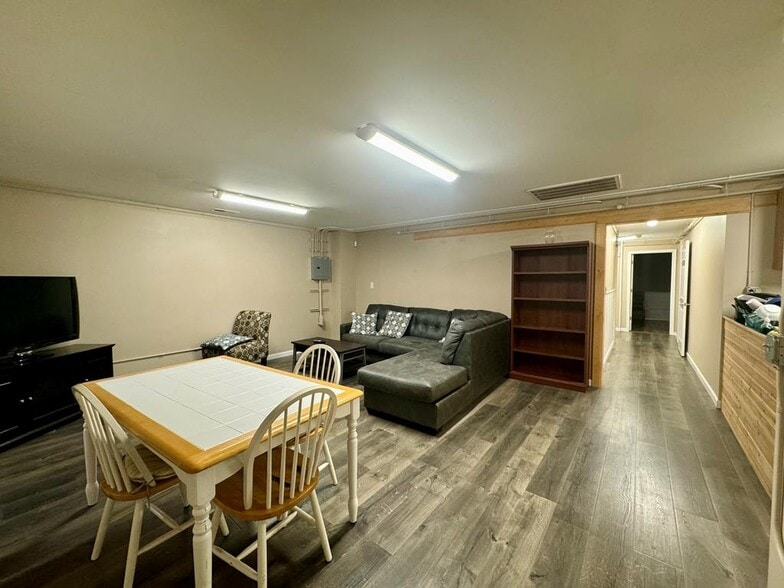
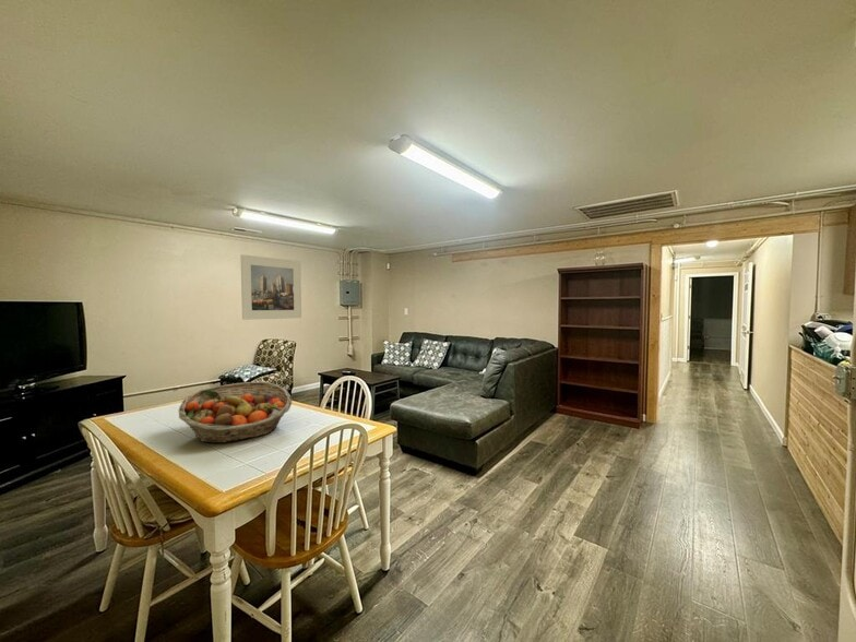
+ fruit basket (239, 409)
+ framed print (273, 288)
